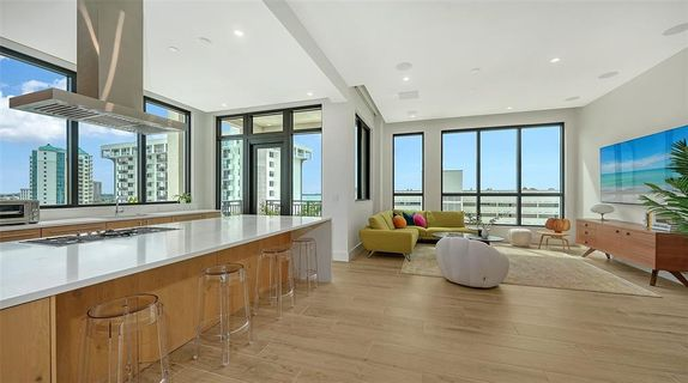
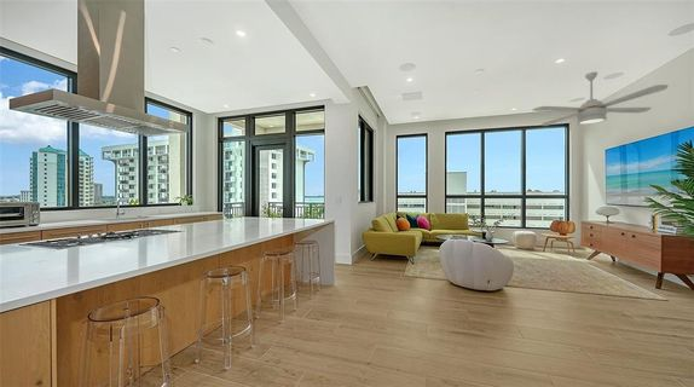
+ ceiling fan (591, 97)
